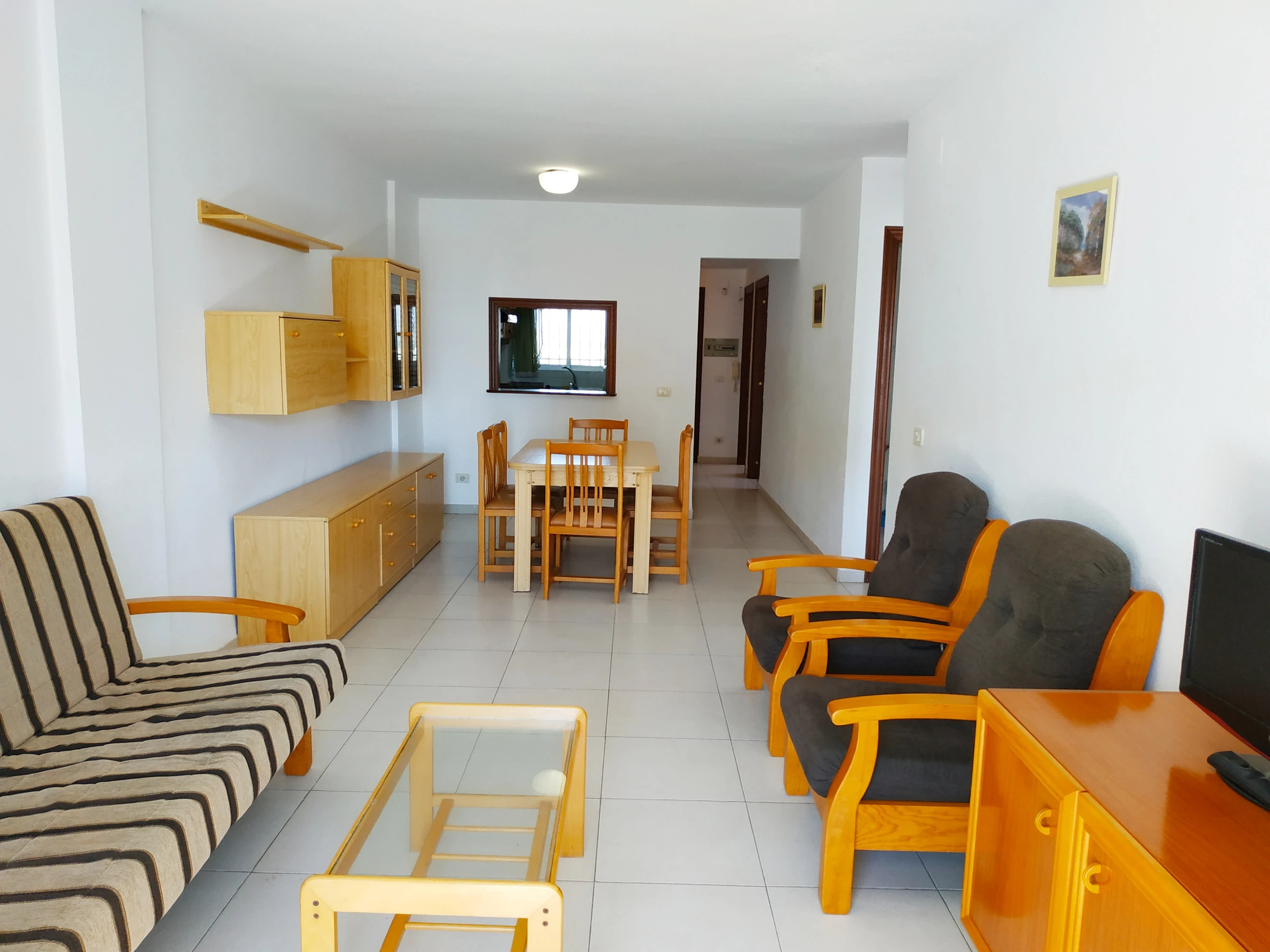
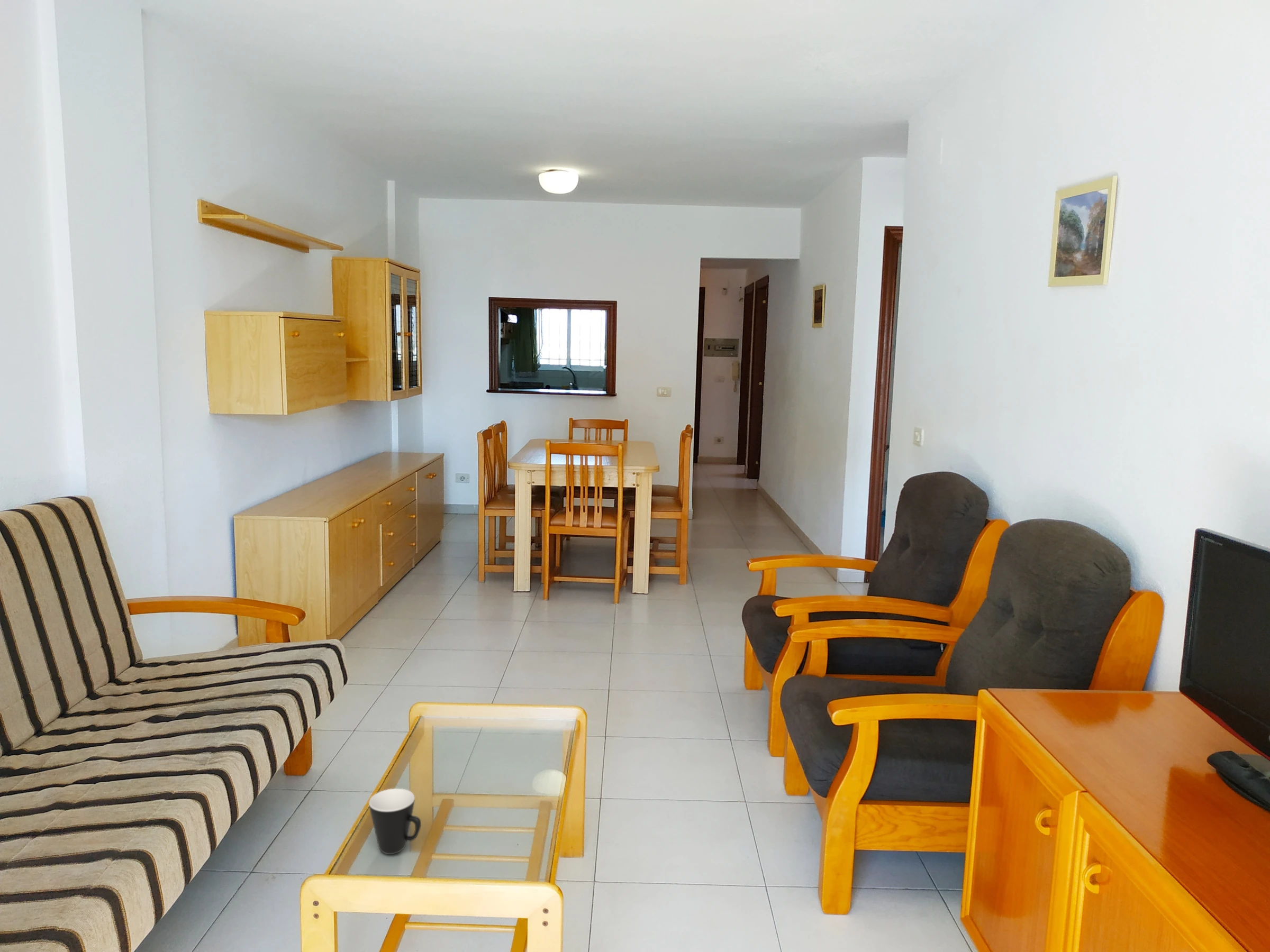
+ mug (396, 826)
